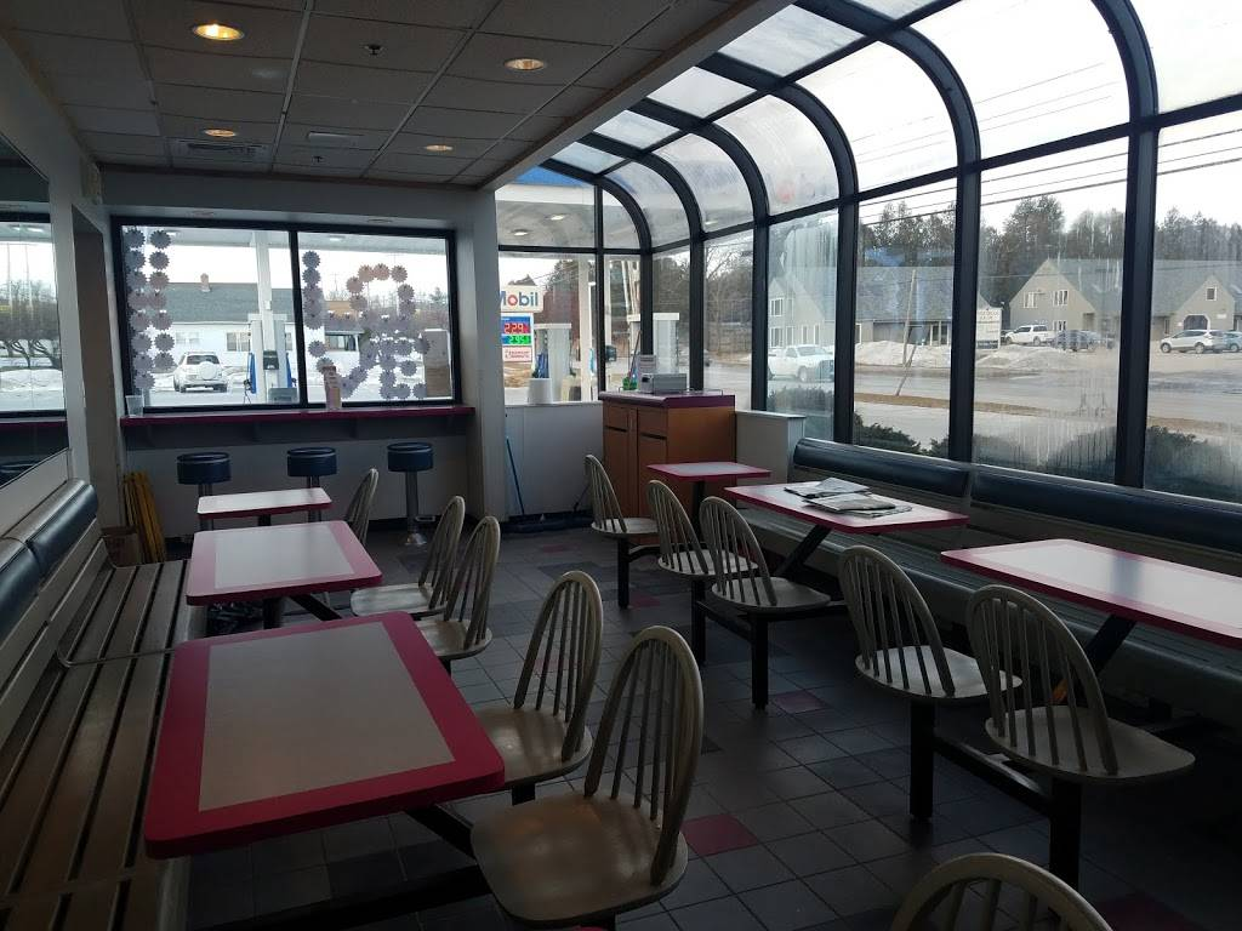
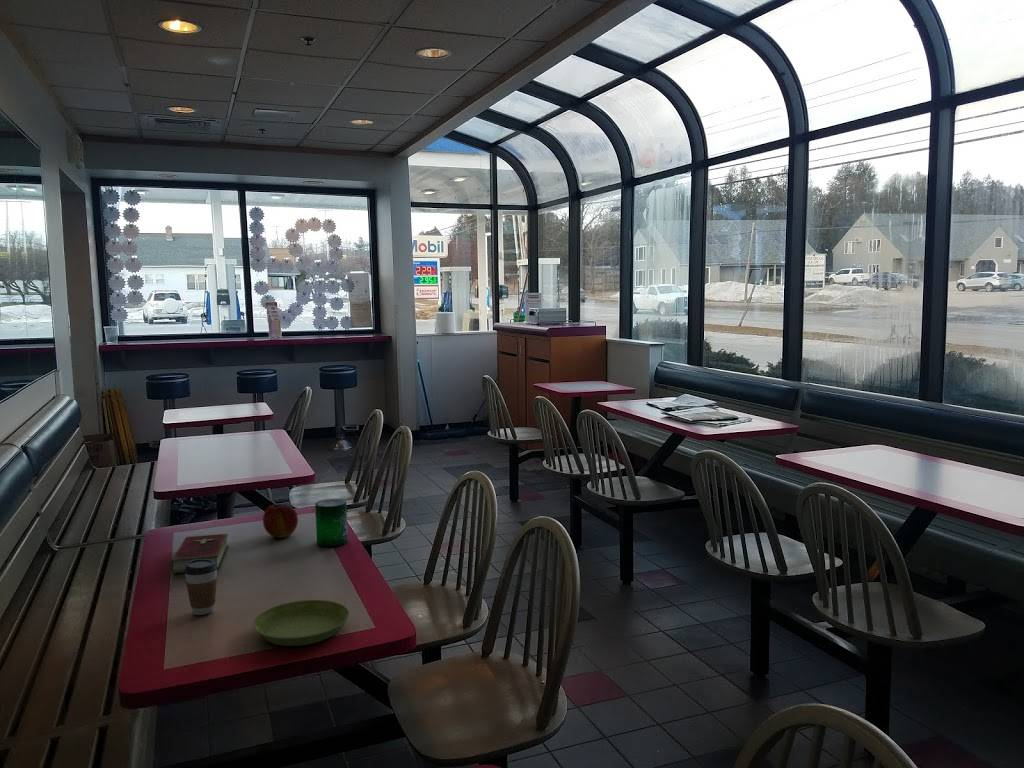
+ apple (280, 520)
+ beverage can (331, 522)
+ hardcover book (201, 552)
+ saucer (302, 624)
+ coffee cup (202, 587)
